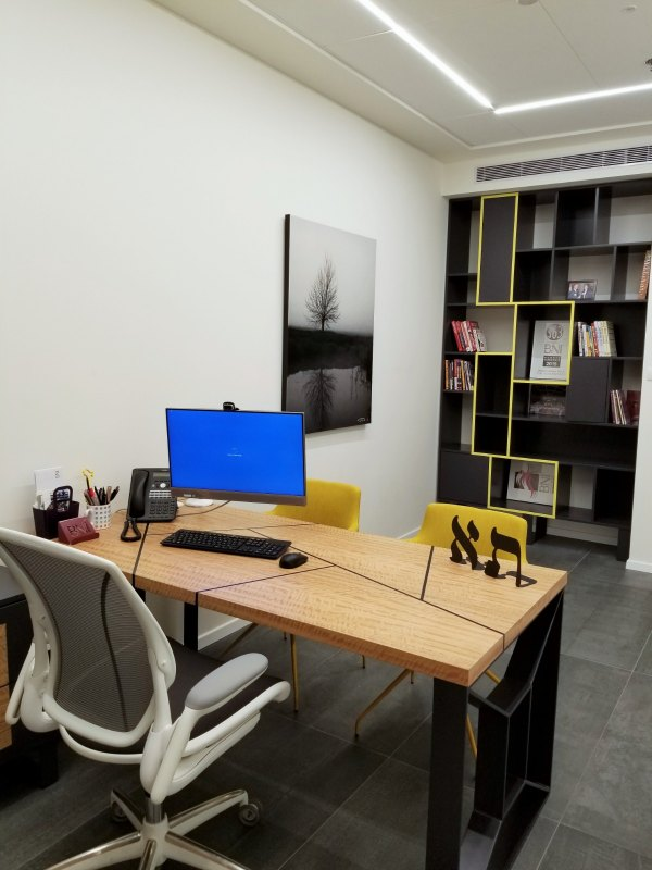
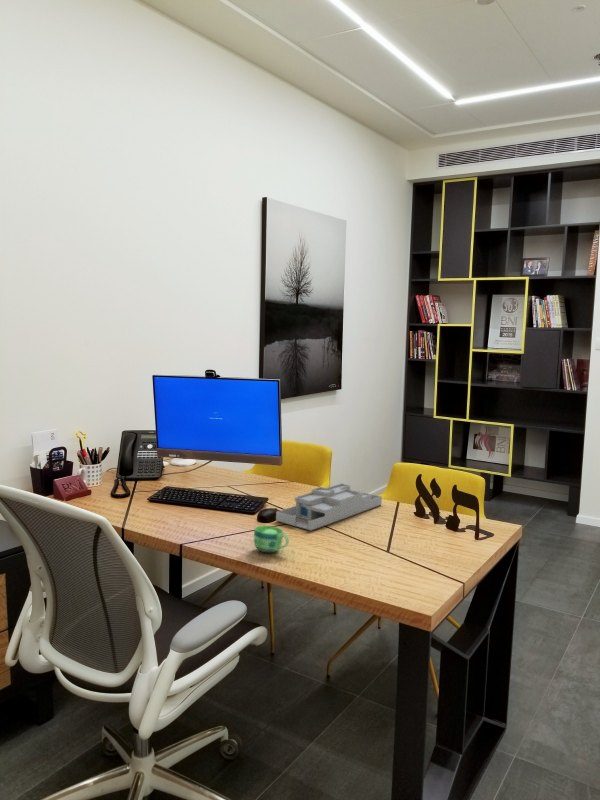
+ desk organizer (331, 501)
+ cup (272, 540)
